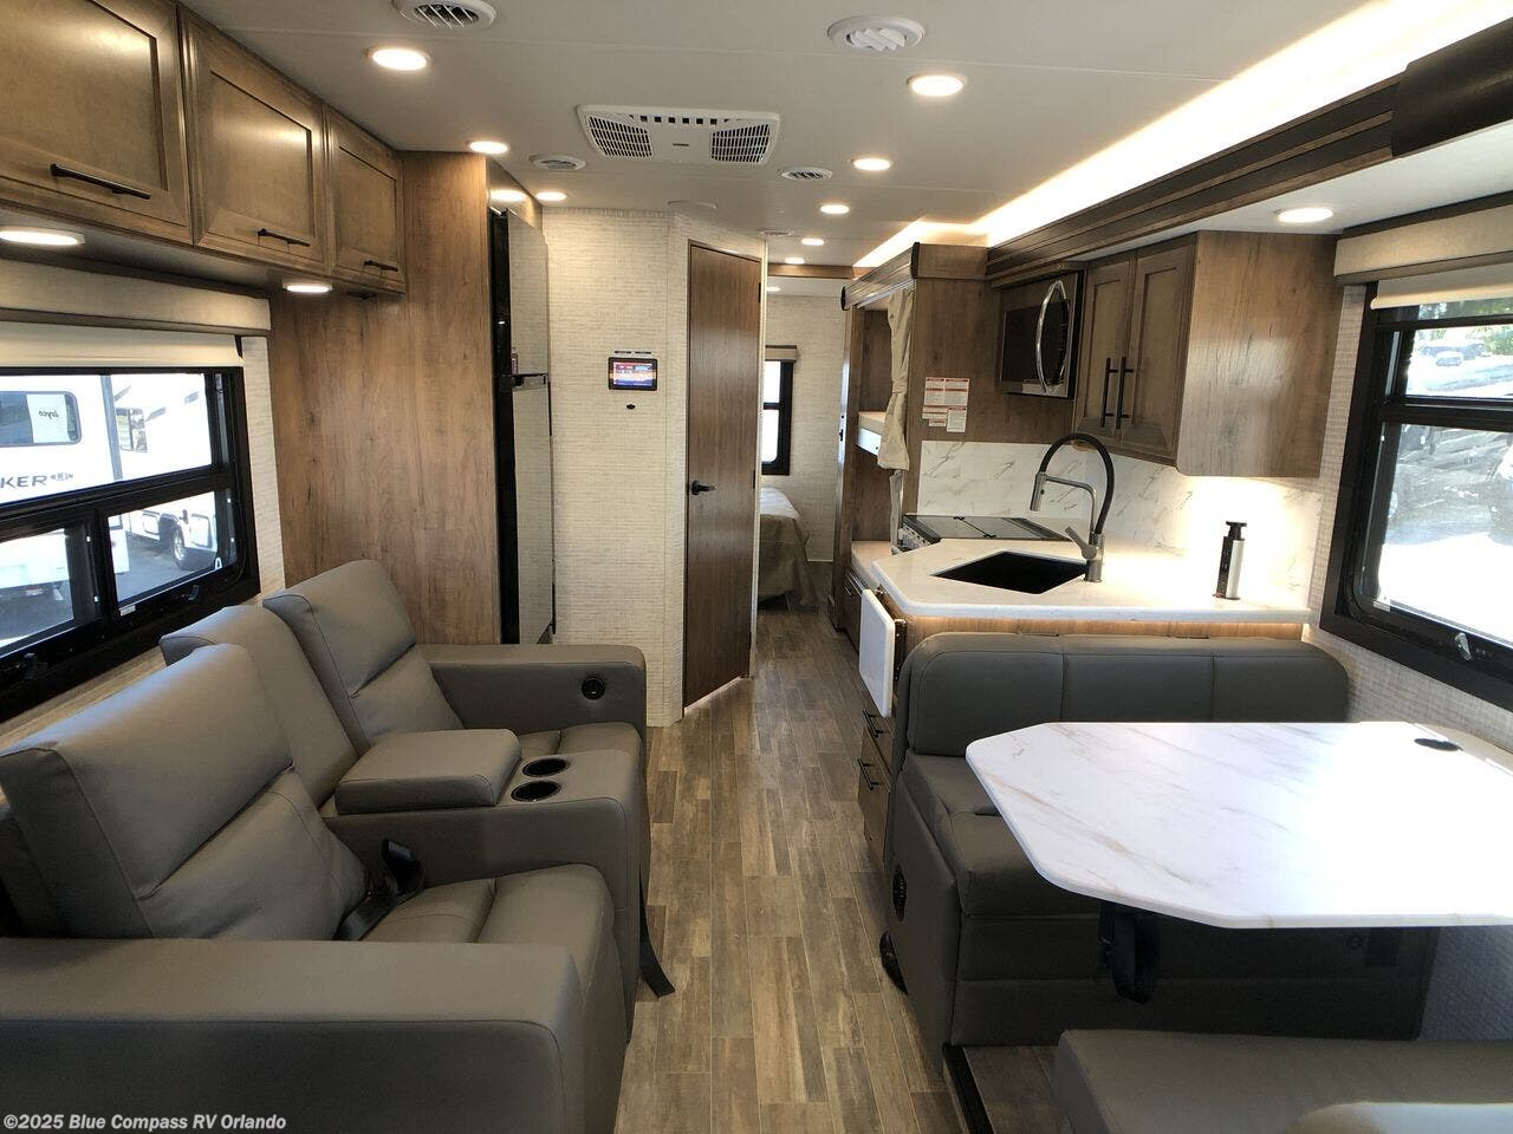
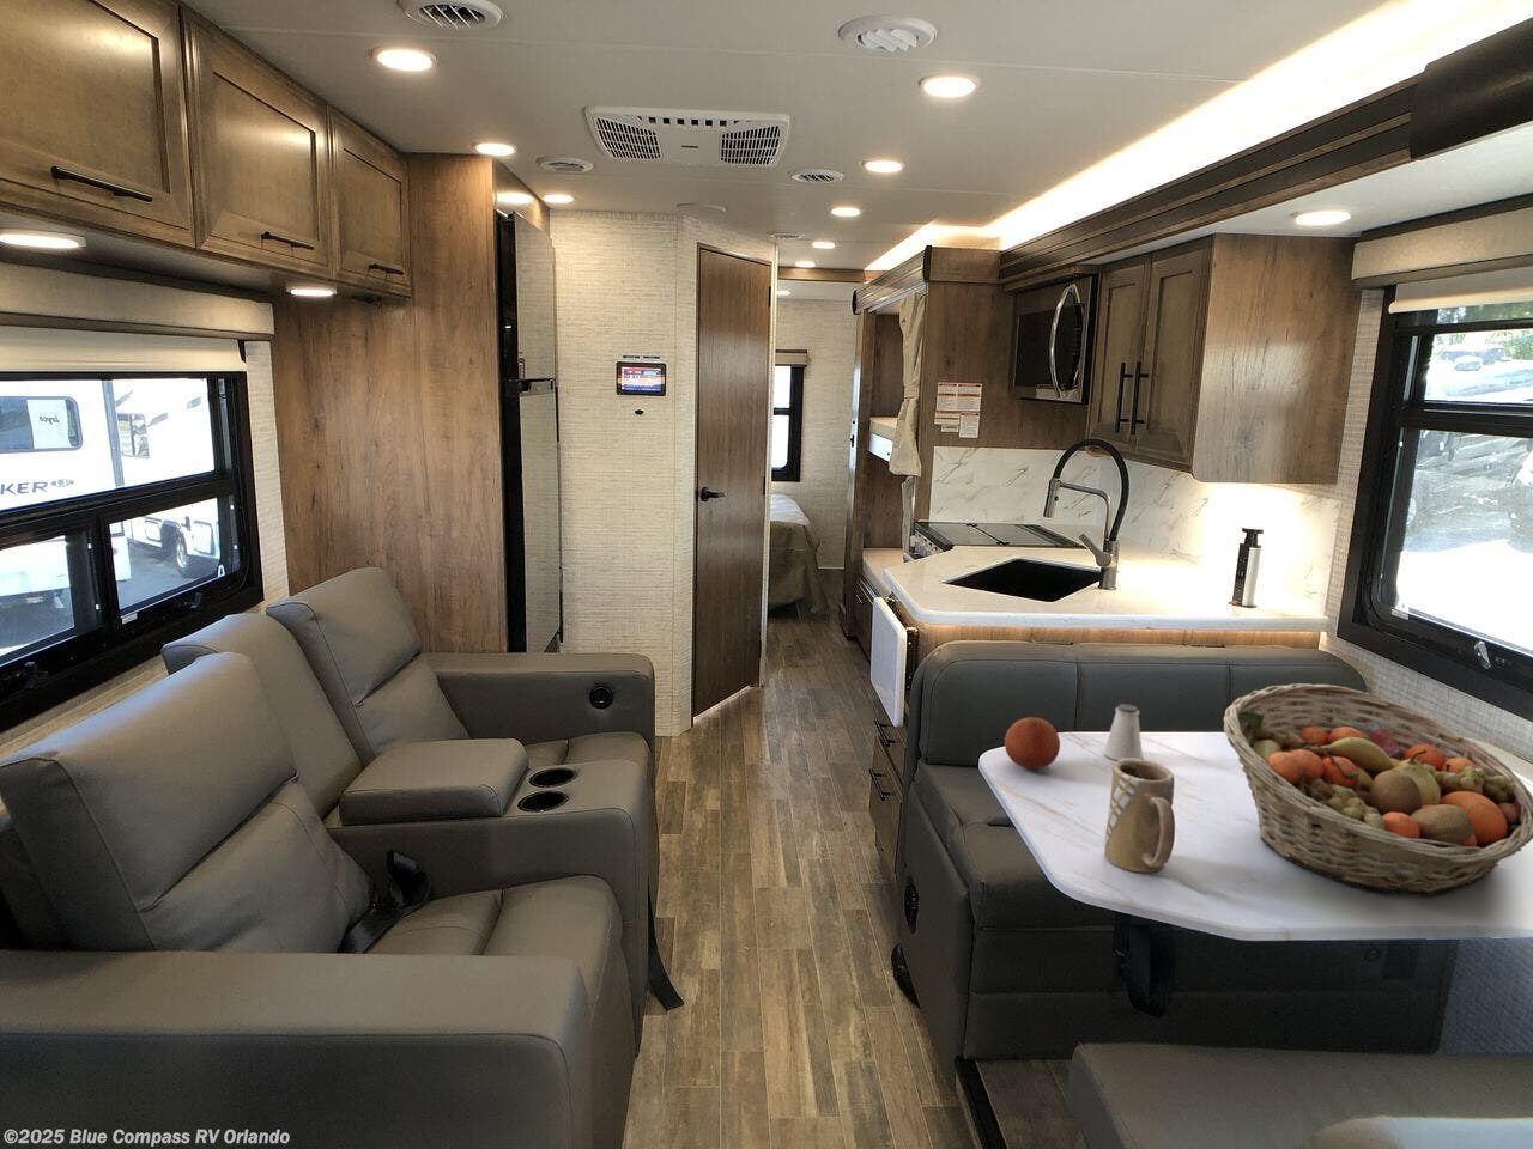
+ fruit basket (1370, 782)
+ fruit (1032, 741)
+ mug (1149, 818)
+ saltshaker (1125, 730)
